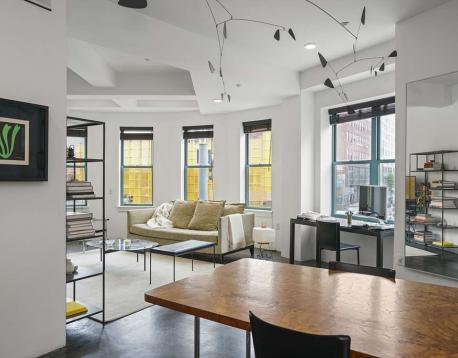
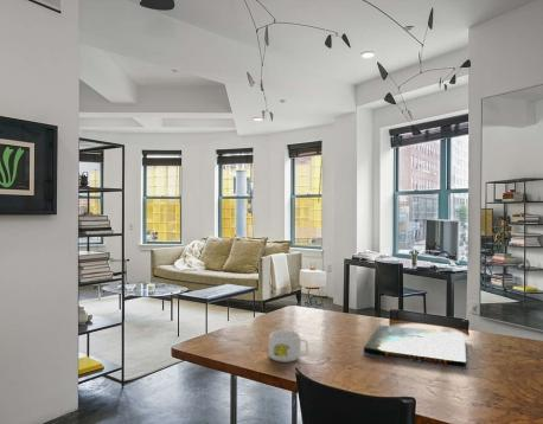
+ mug (285, 346)
+ board game (416, 341)
